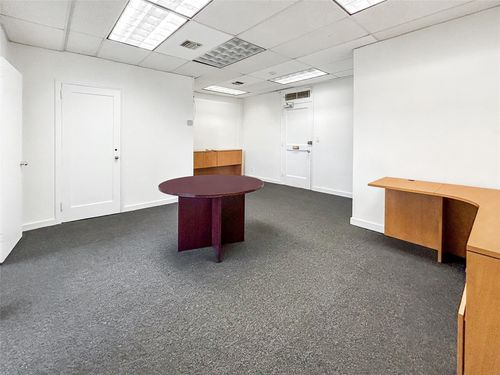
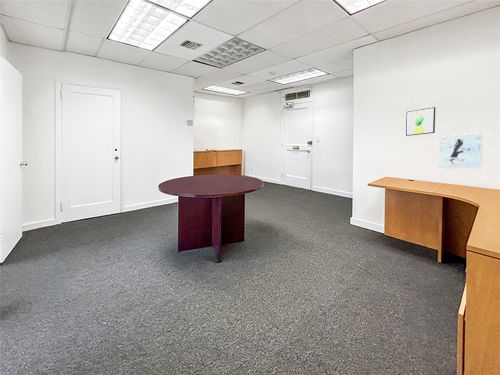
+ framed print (459, 152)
+ wall art (420, 122)
